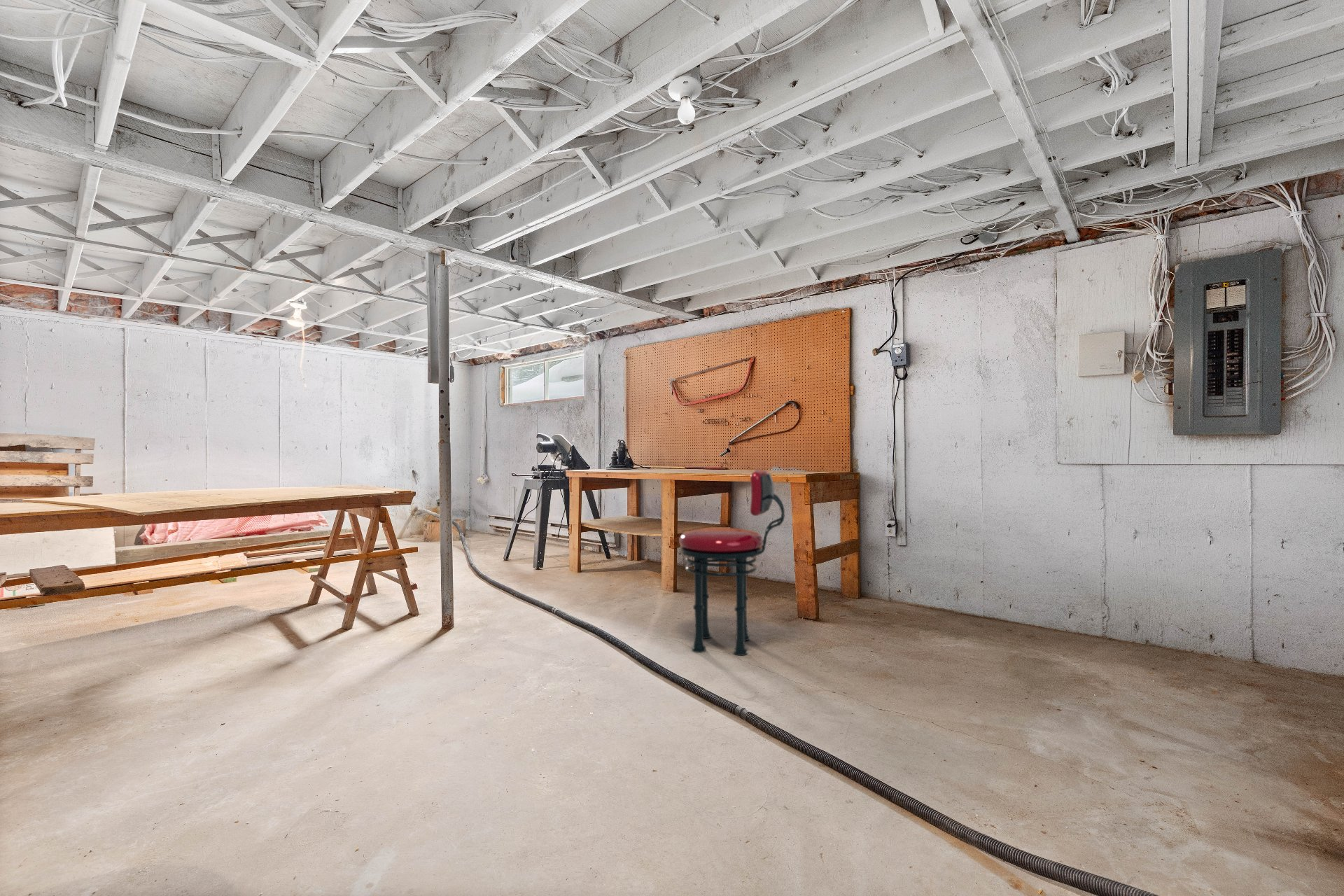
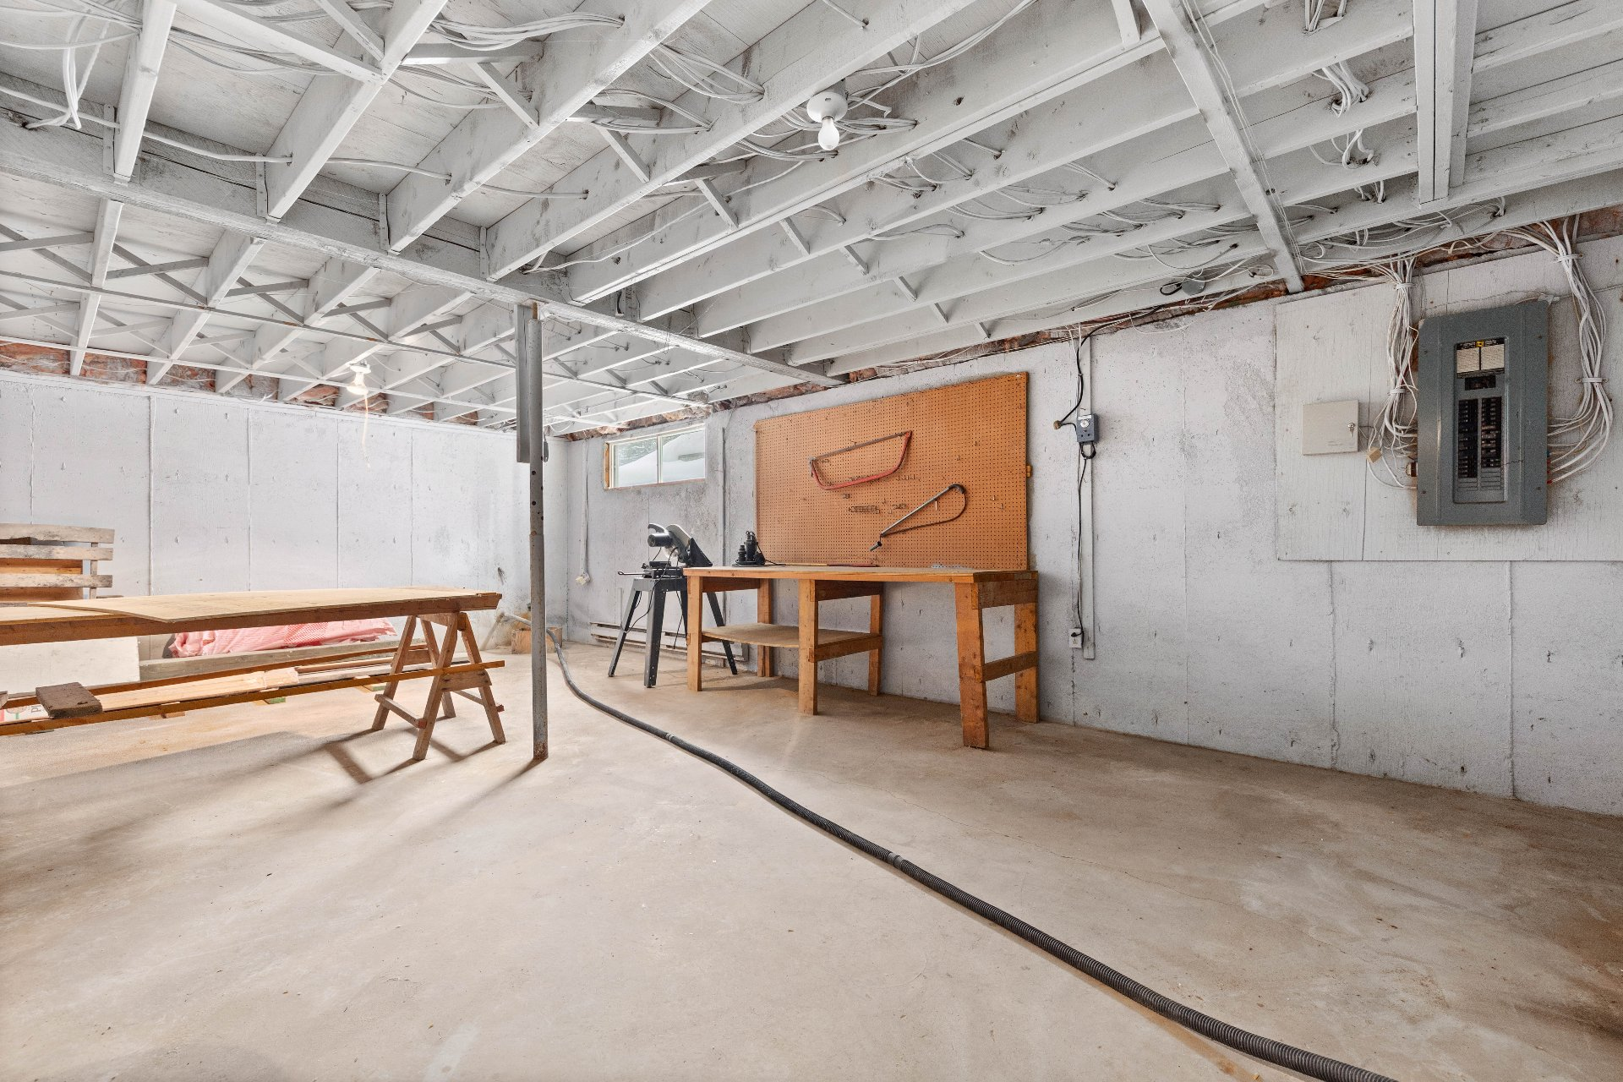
- stool (731, 557)
